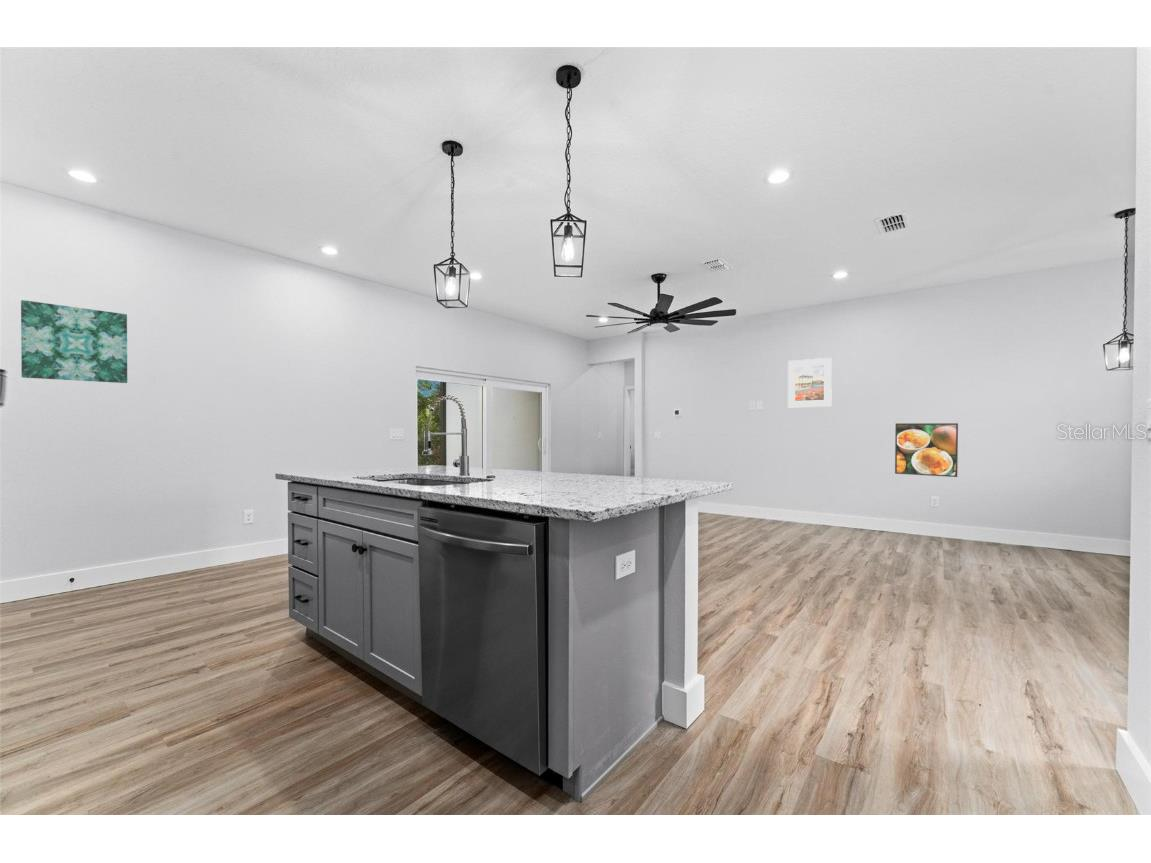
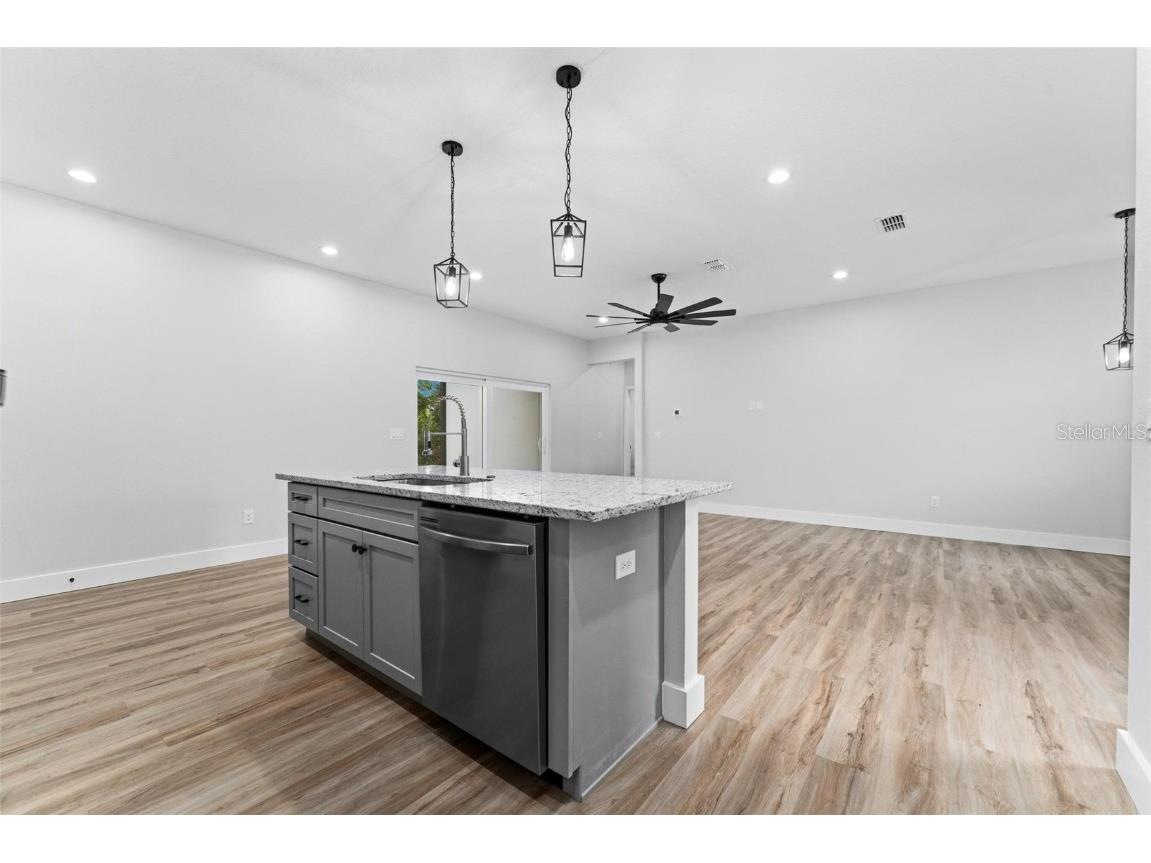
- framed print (925, 449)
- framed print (809, 383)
- wall art (77, 344)
